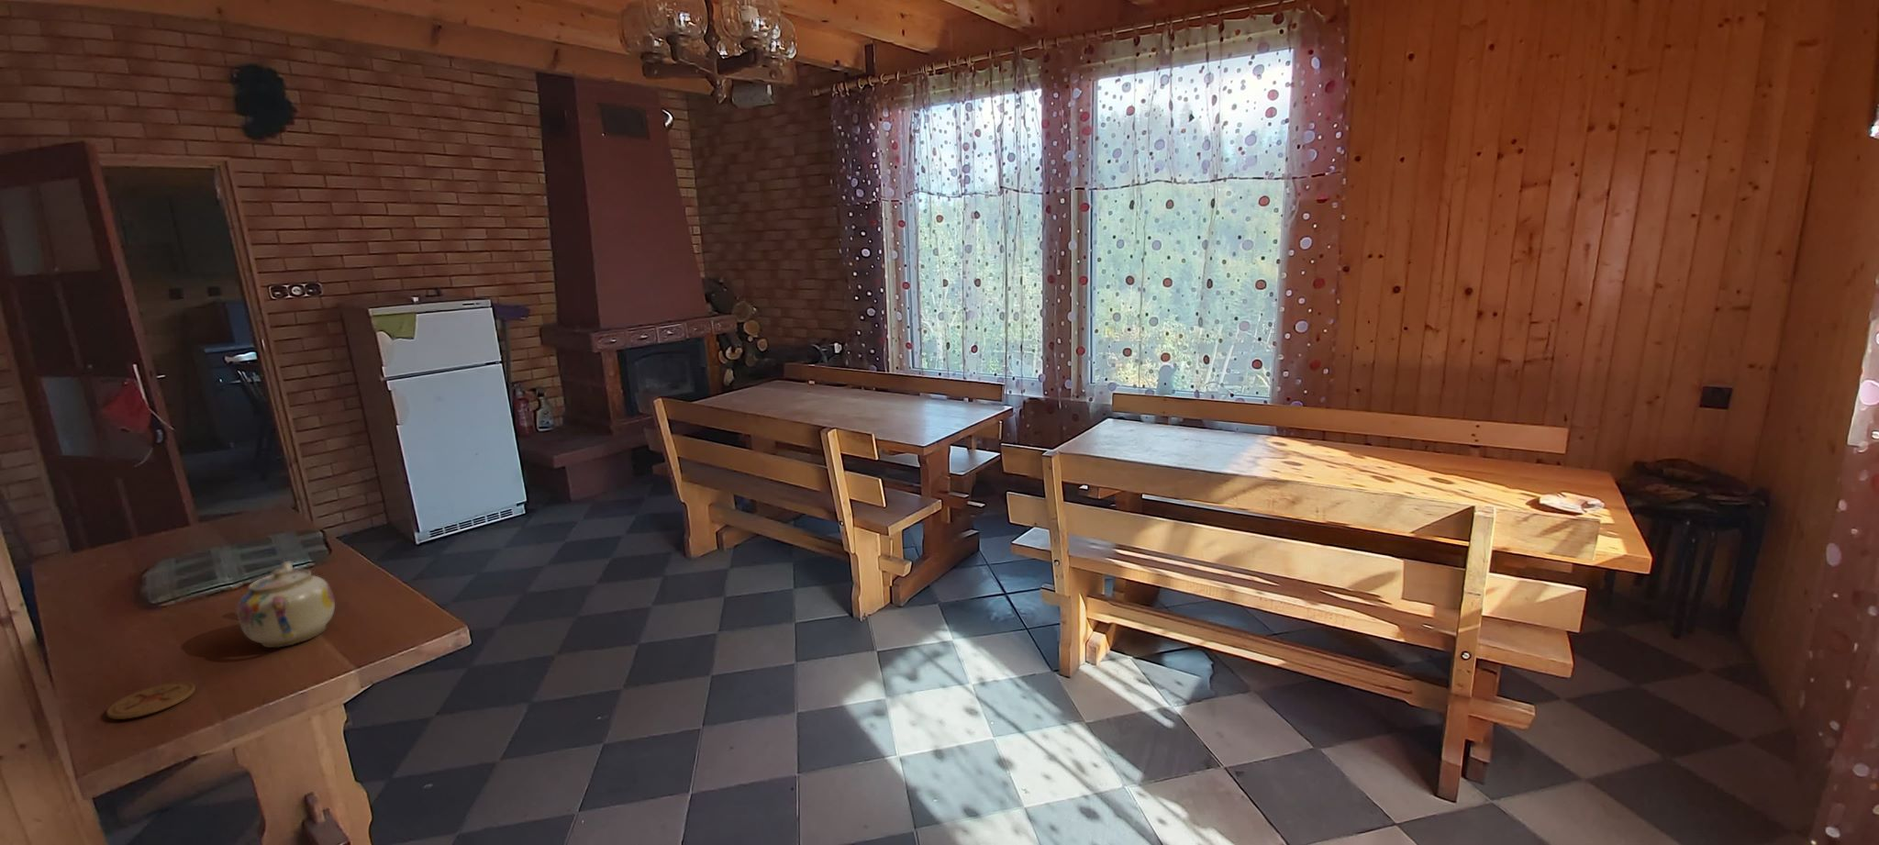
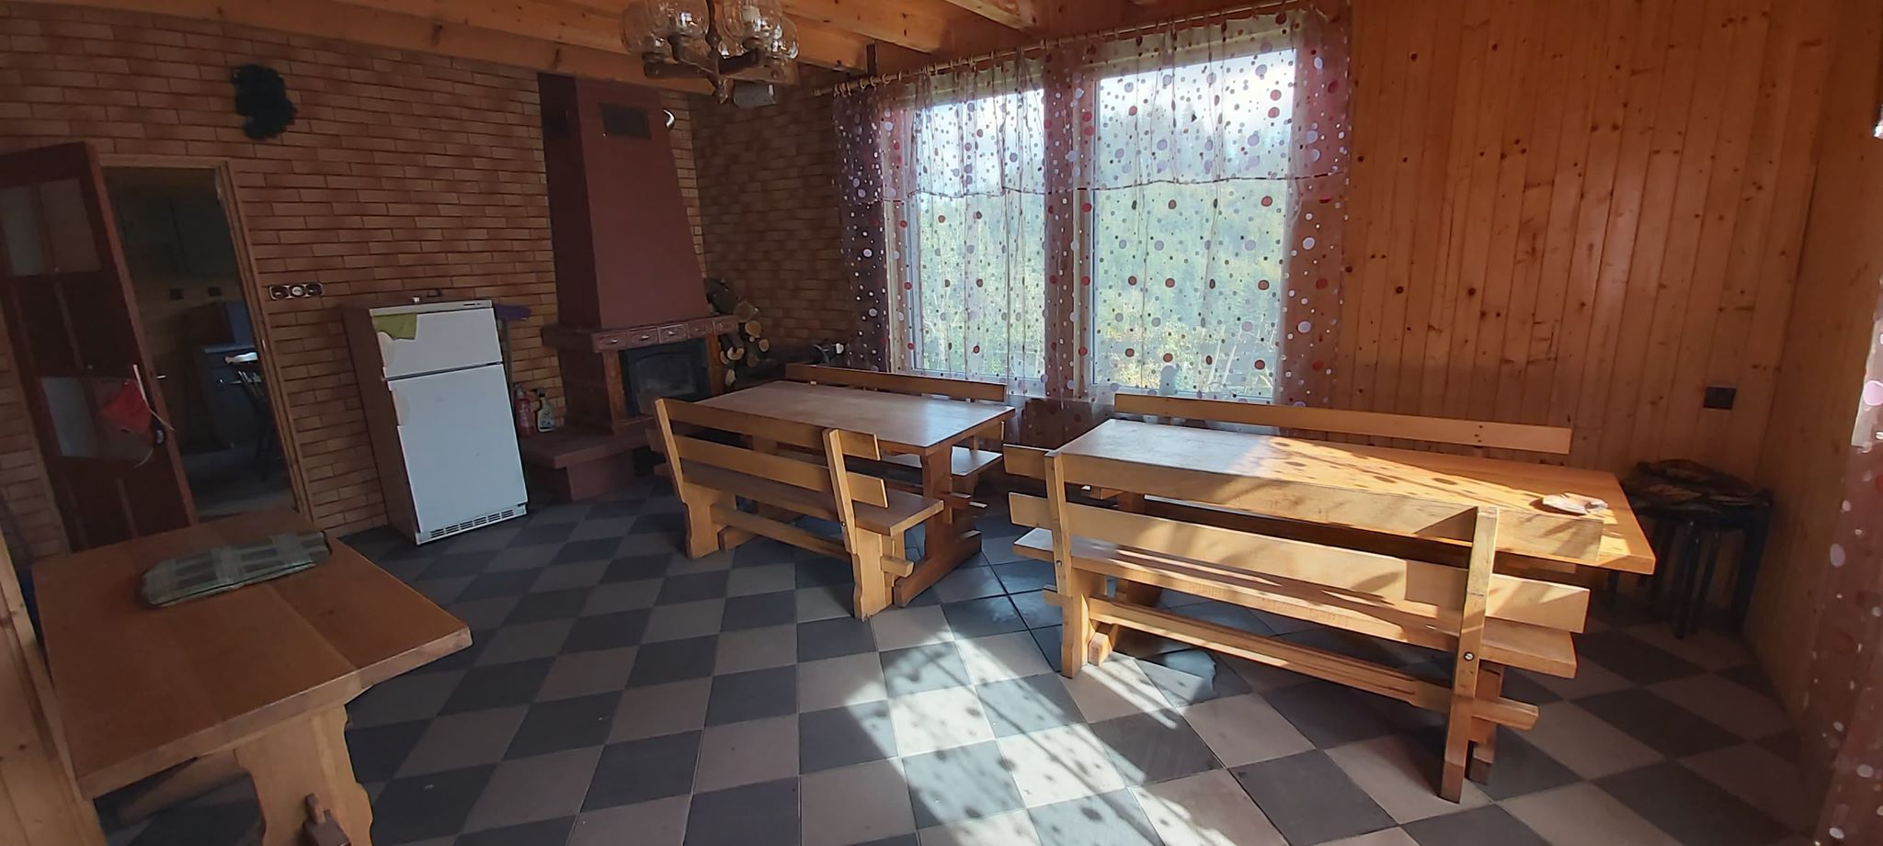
- teapot (284, 600)
- coaster (152, 699)
